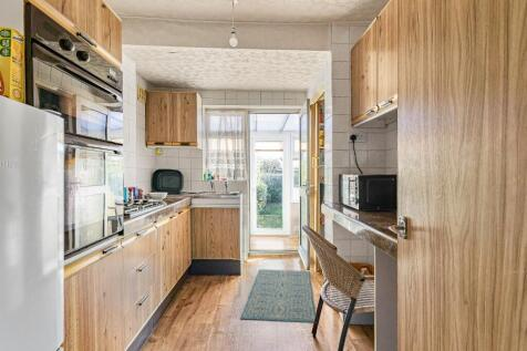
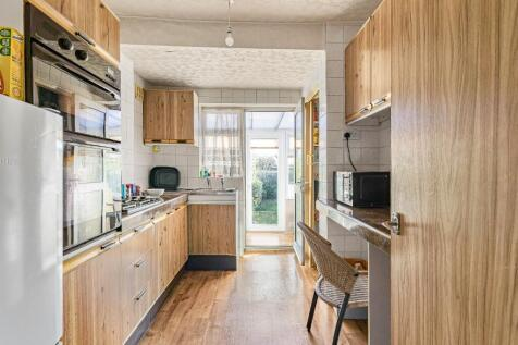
- rug (281, 290)
